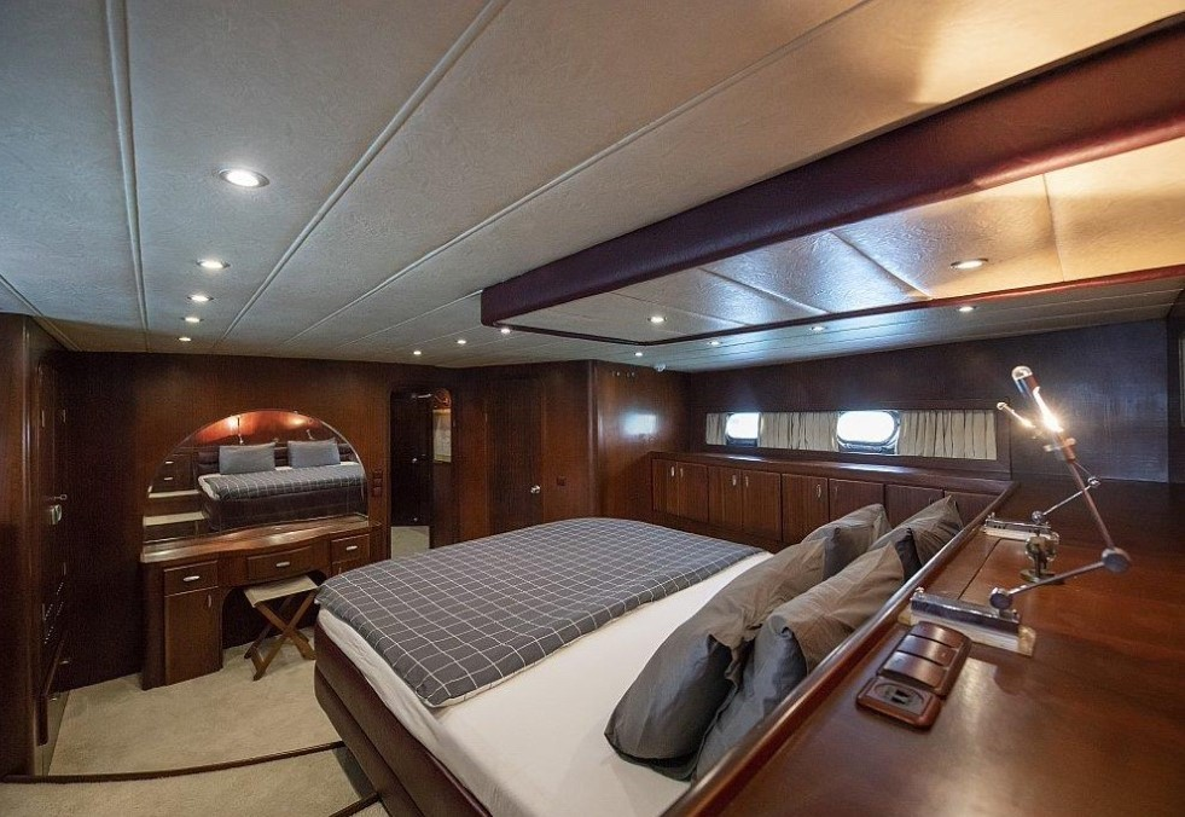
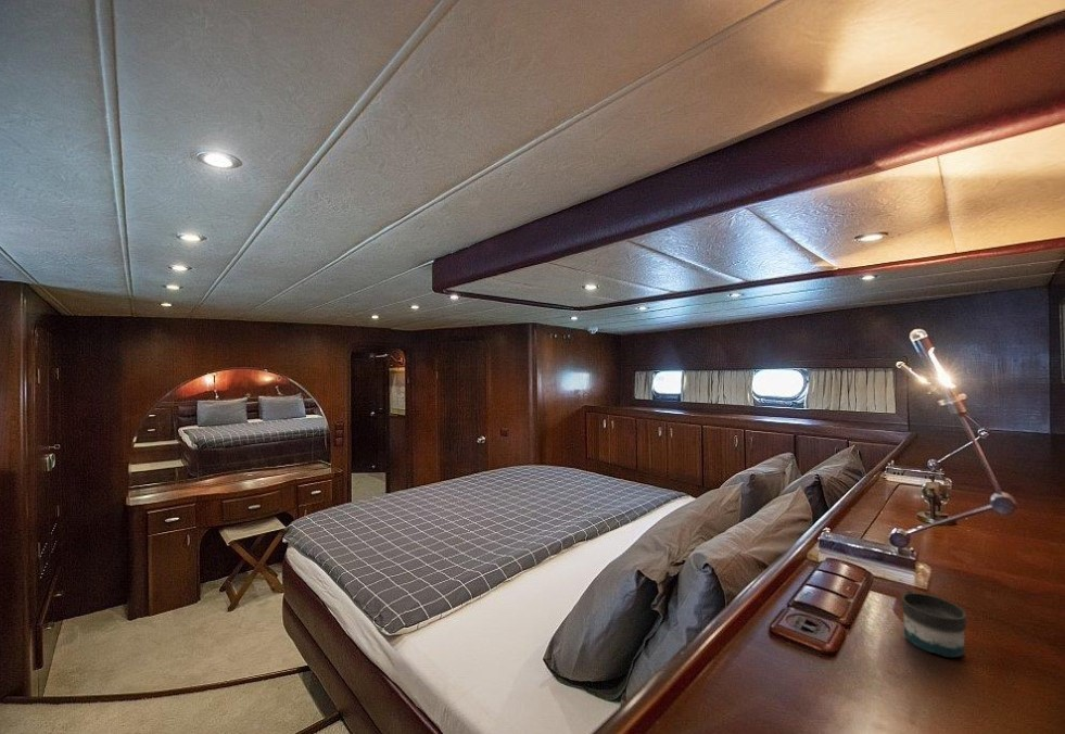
+ mug (926, 621)
